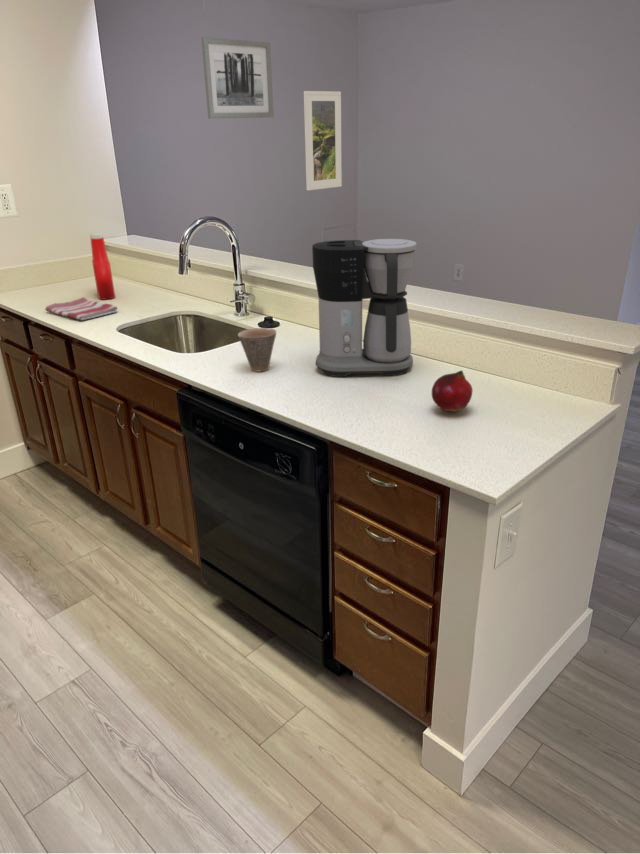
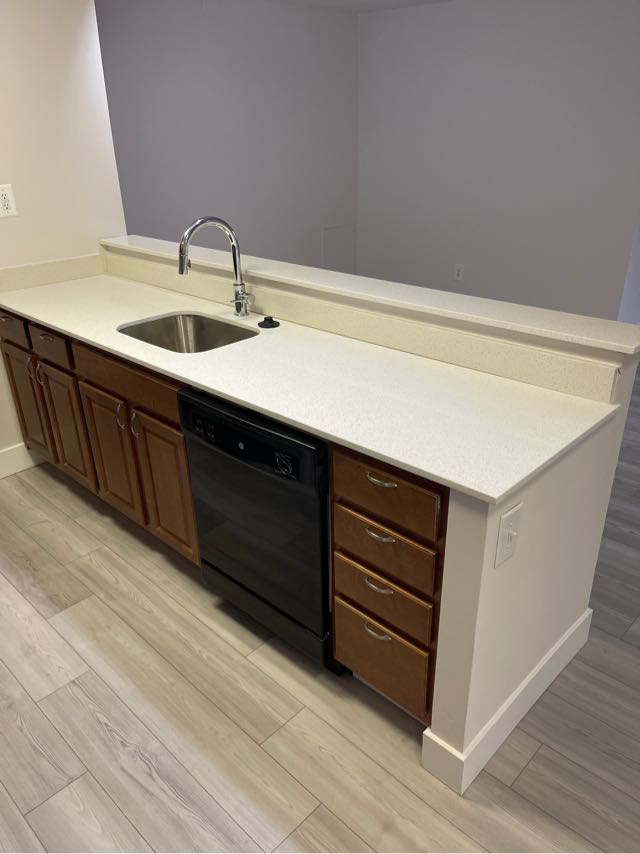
- soap bottle (101, 265)
- cup (258, 350)
- dish towel (81, 308)
- fruit (451, 390)
- wall art (239, 79)
- coffee maker (361, 309)
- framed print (323, 141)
